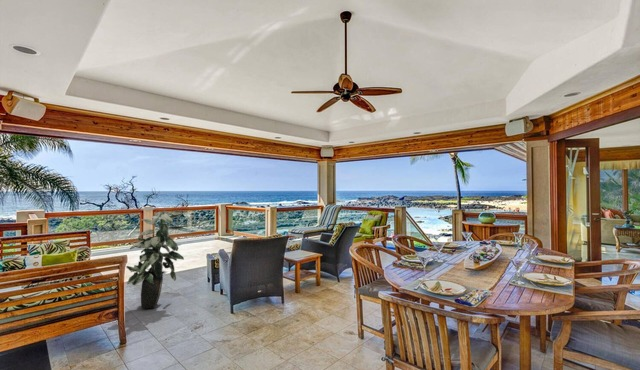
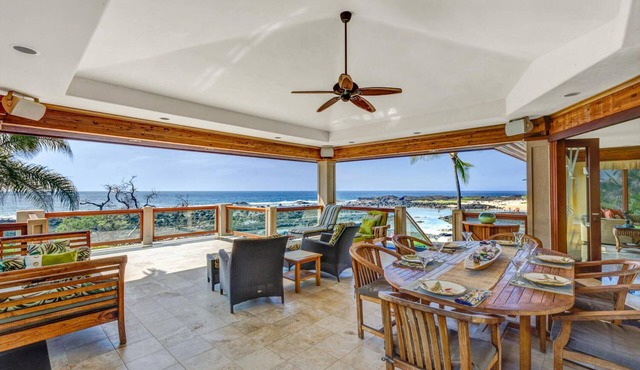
- indoor plant (155, 256)
